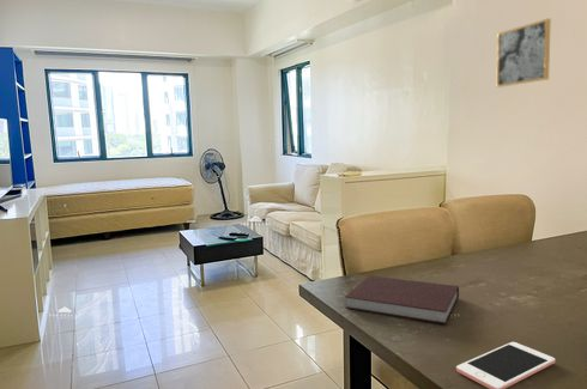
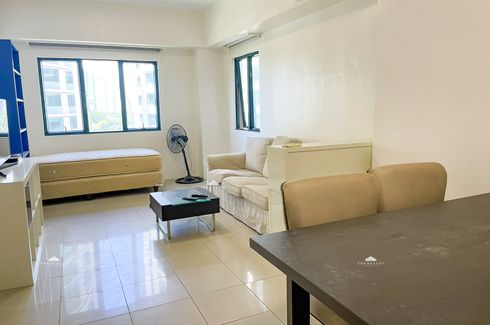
- wall art (521, 55)
- notebook (403, 296)
- cell phone (506, 364)
